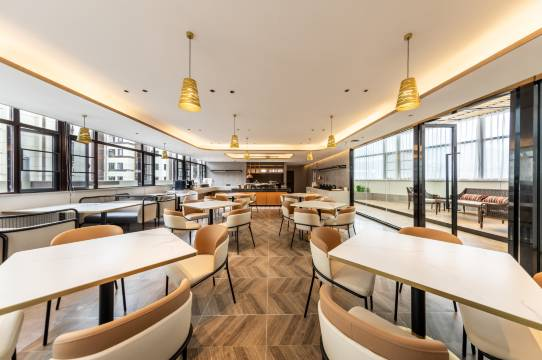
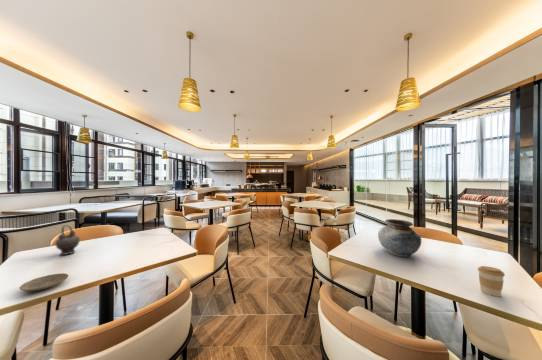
+ vase (398, 237)
+ teapot (66, 238)
+ coffee cup (490, 280)
+ plate (45, 283)
